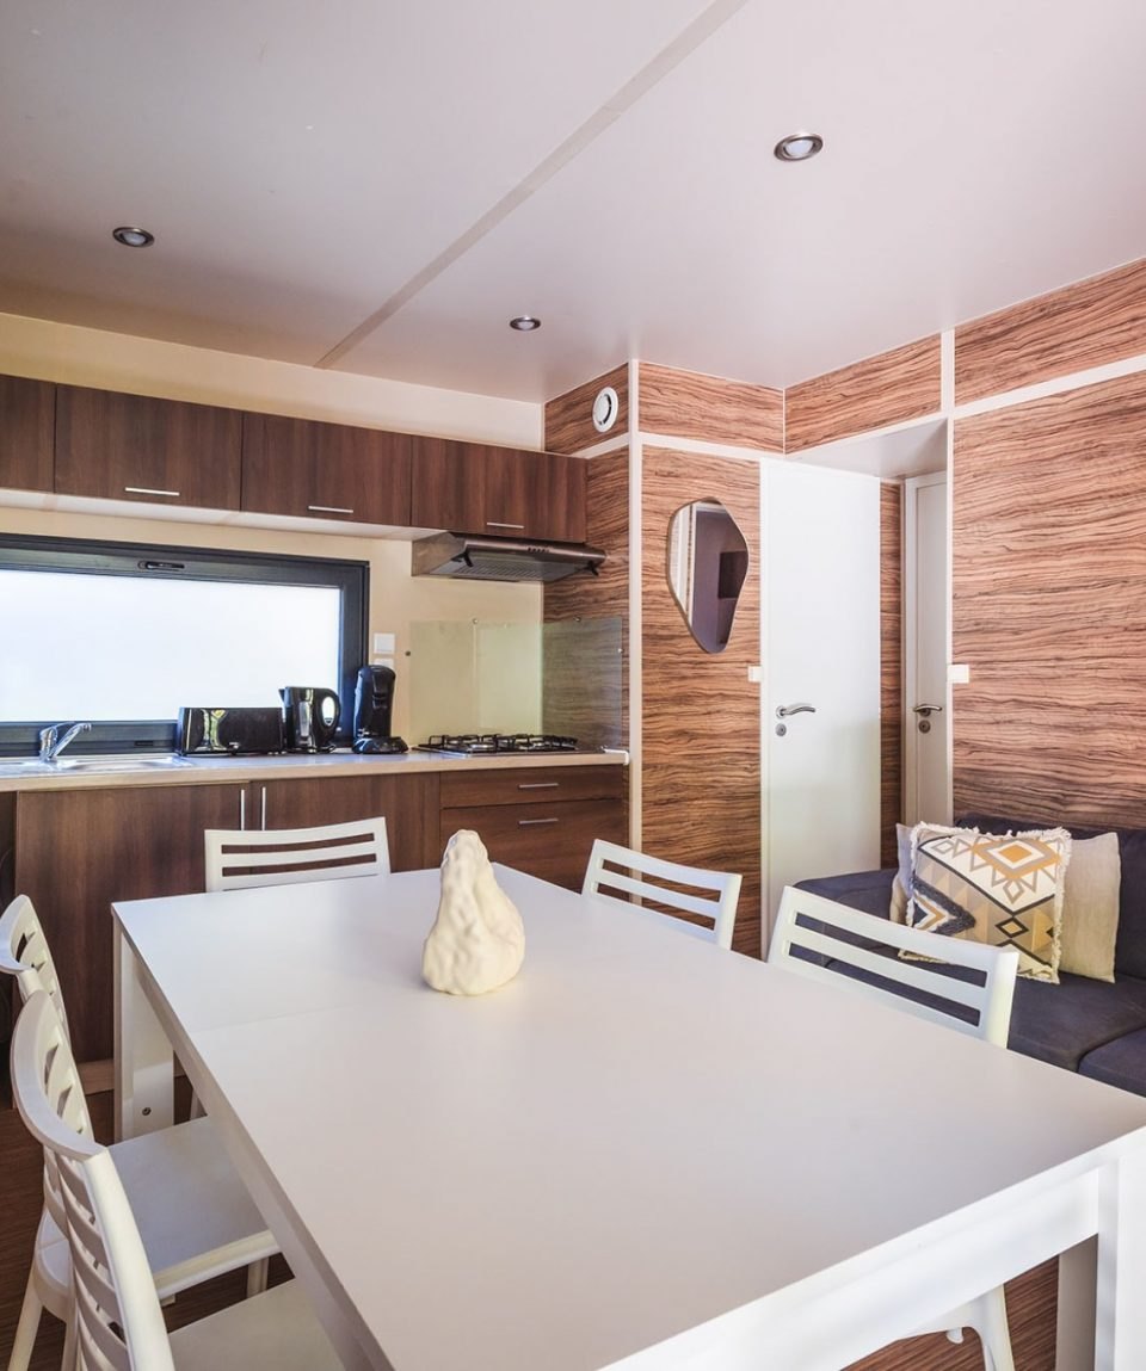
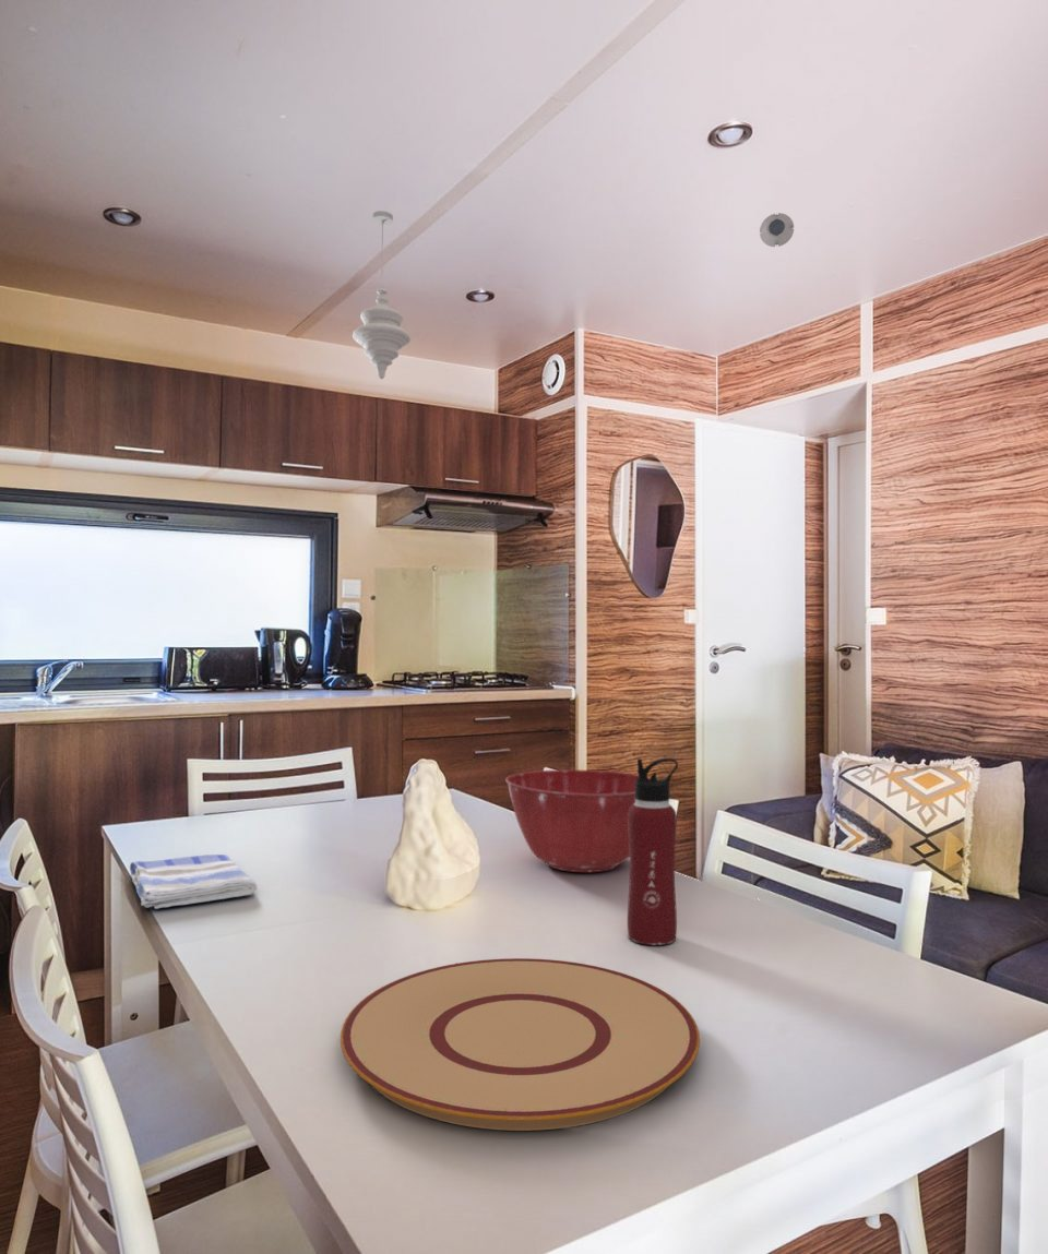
+ mixing bowl (582, 821)
+ smoke detector (776, 228)
+ dish towel (190, 876)
+ plate (520, 1031)
+ pendant light (381, 297)
+ water bottle (652, 847)
